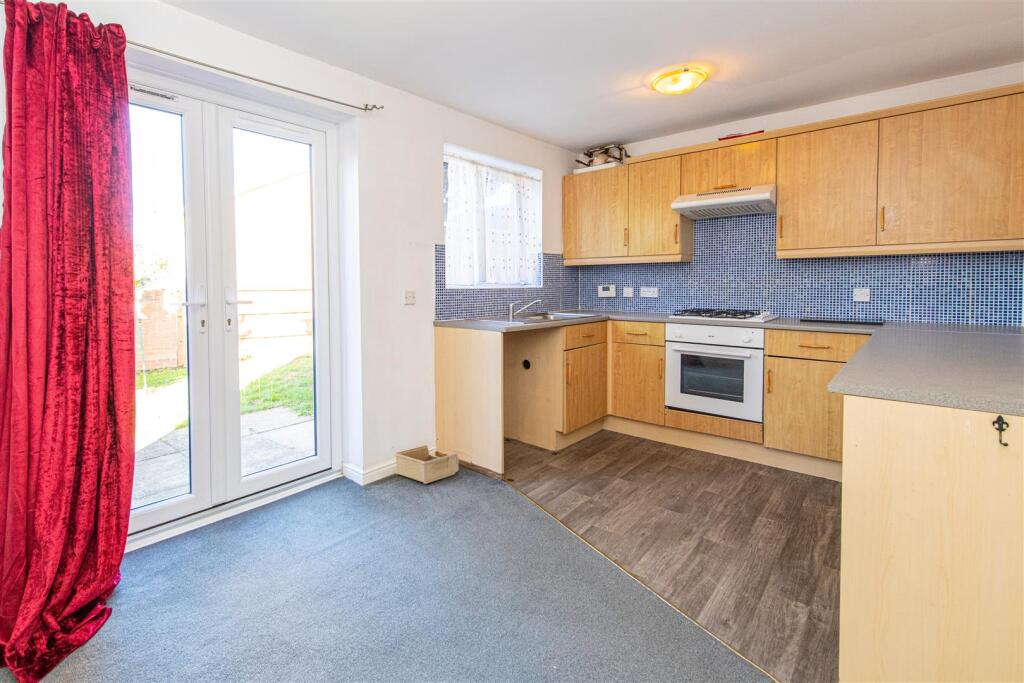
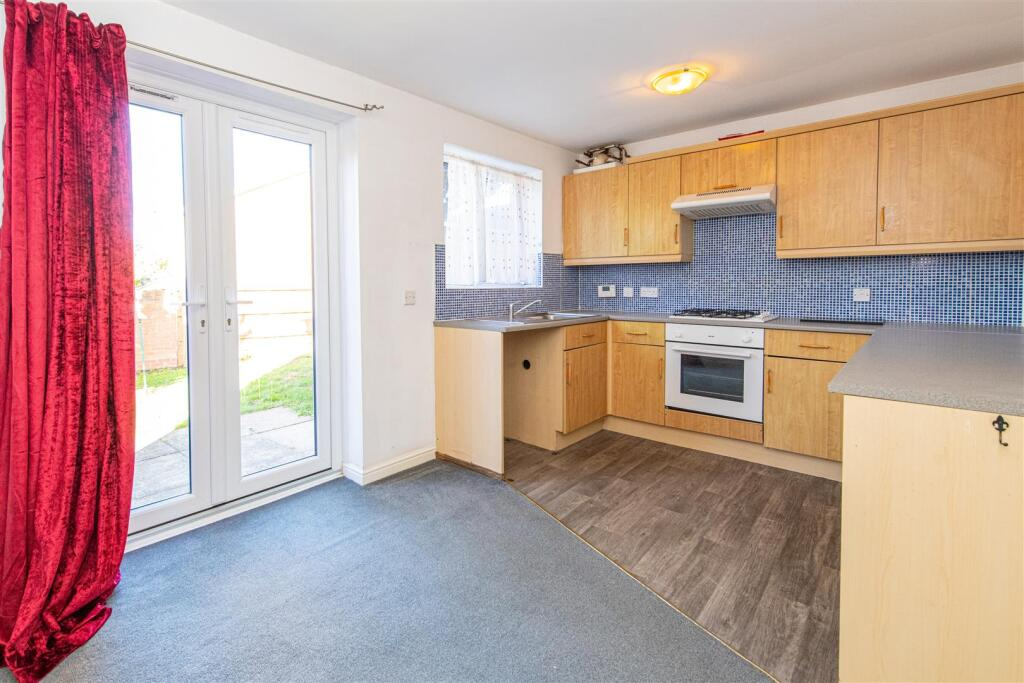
- storage bin (427, 463)
